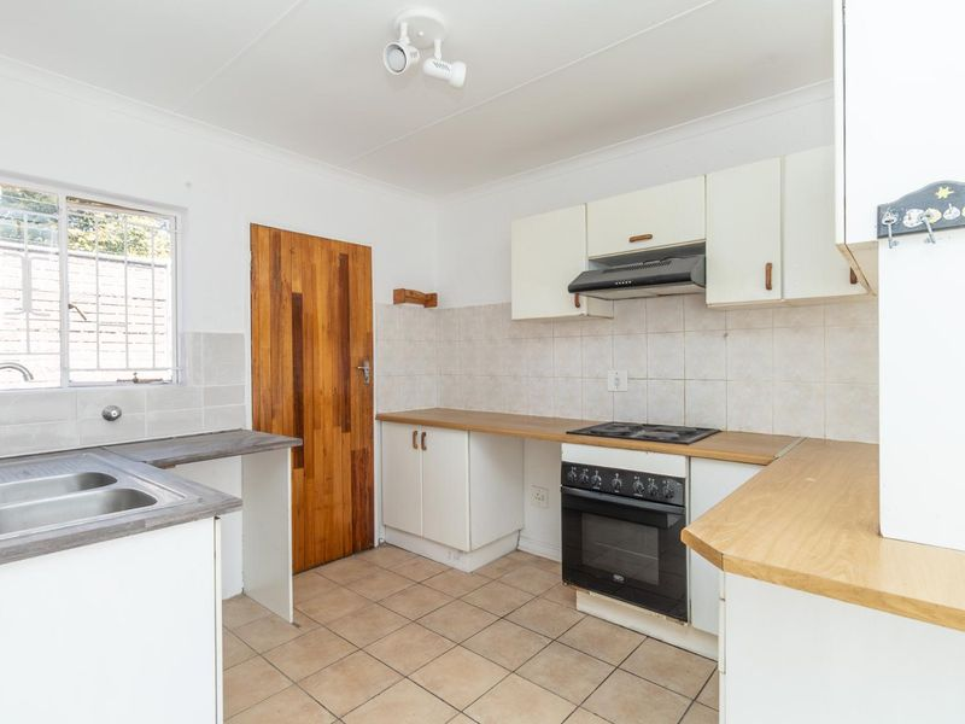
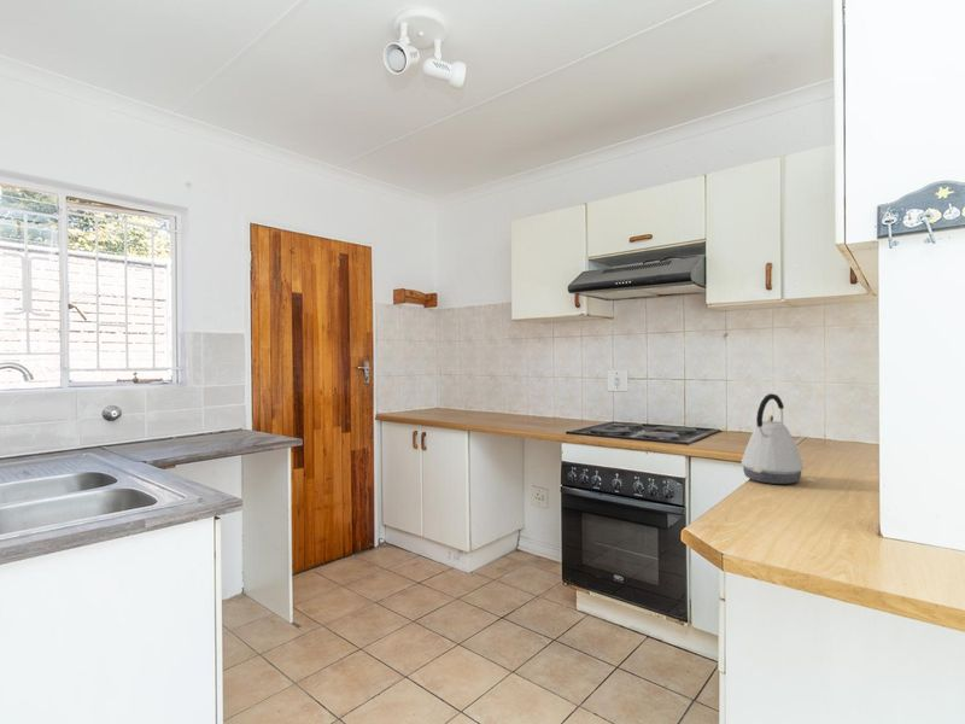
+ kettle (772, 436)
